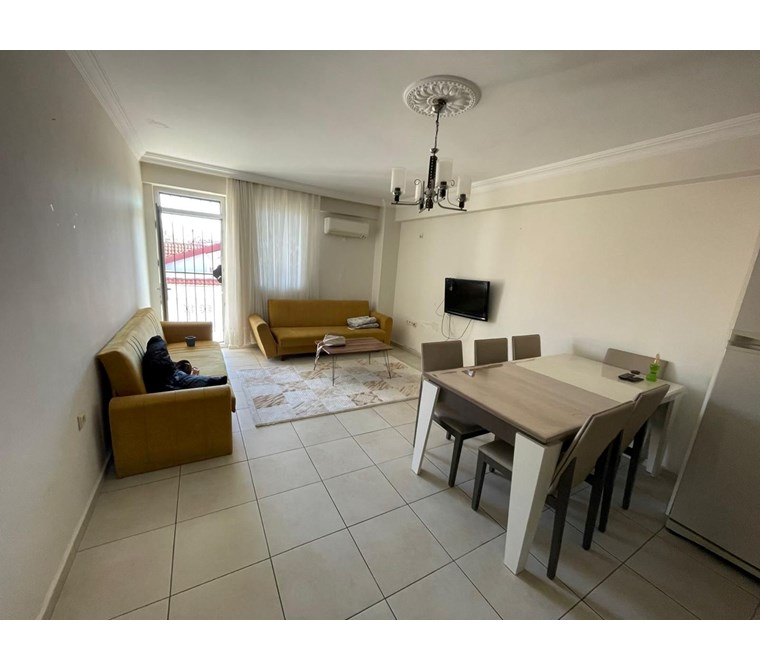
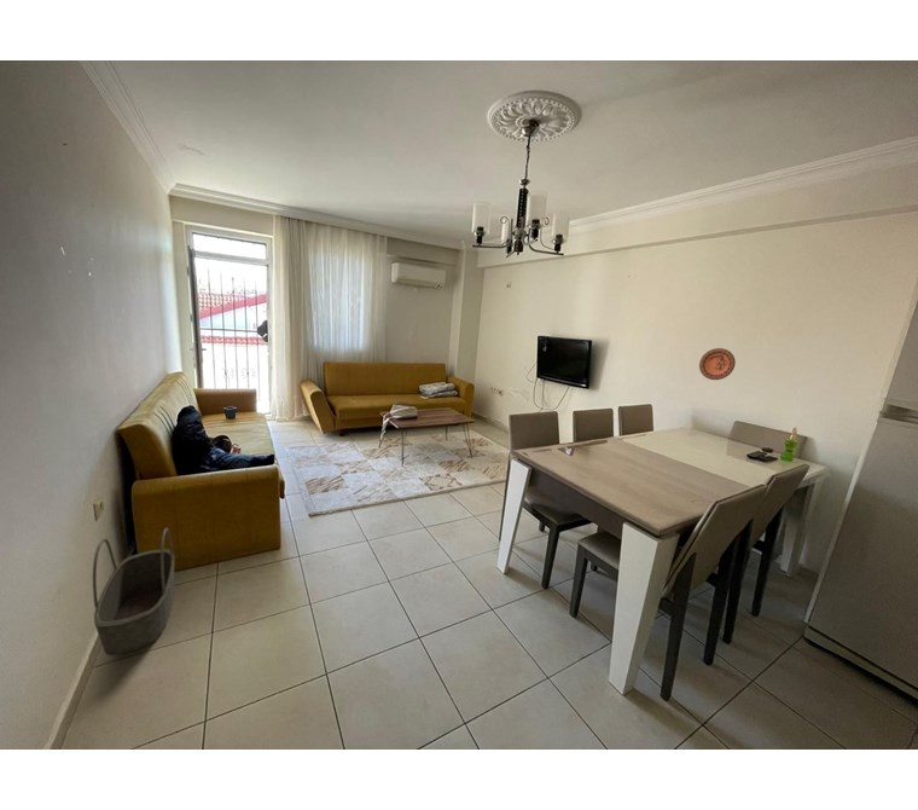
+ decorative plate (716, 364)
+ basket (138, 577)
